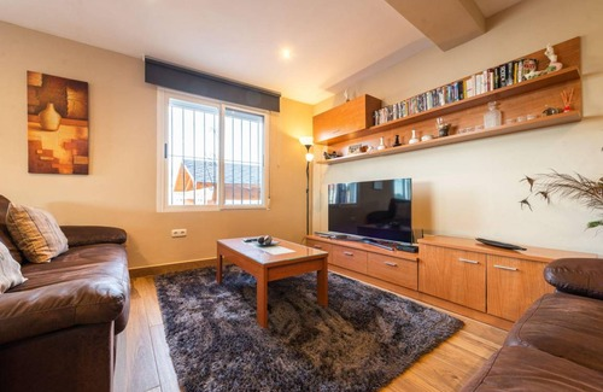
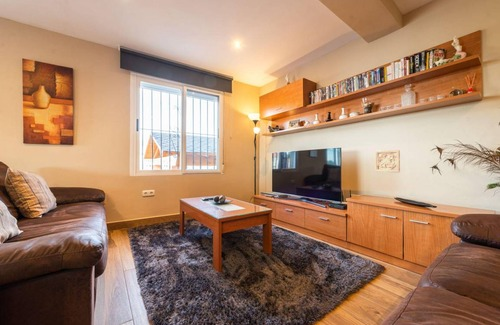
+ wall ornament (387, 161)
